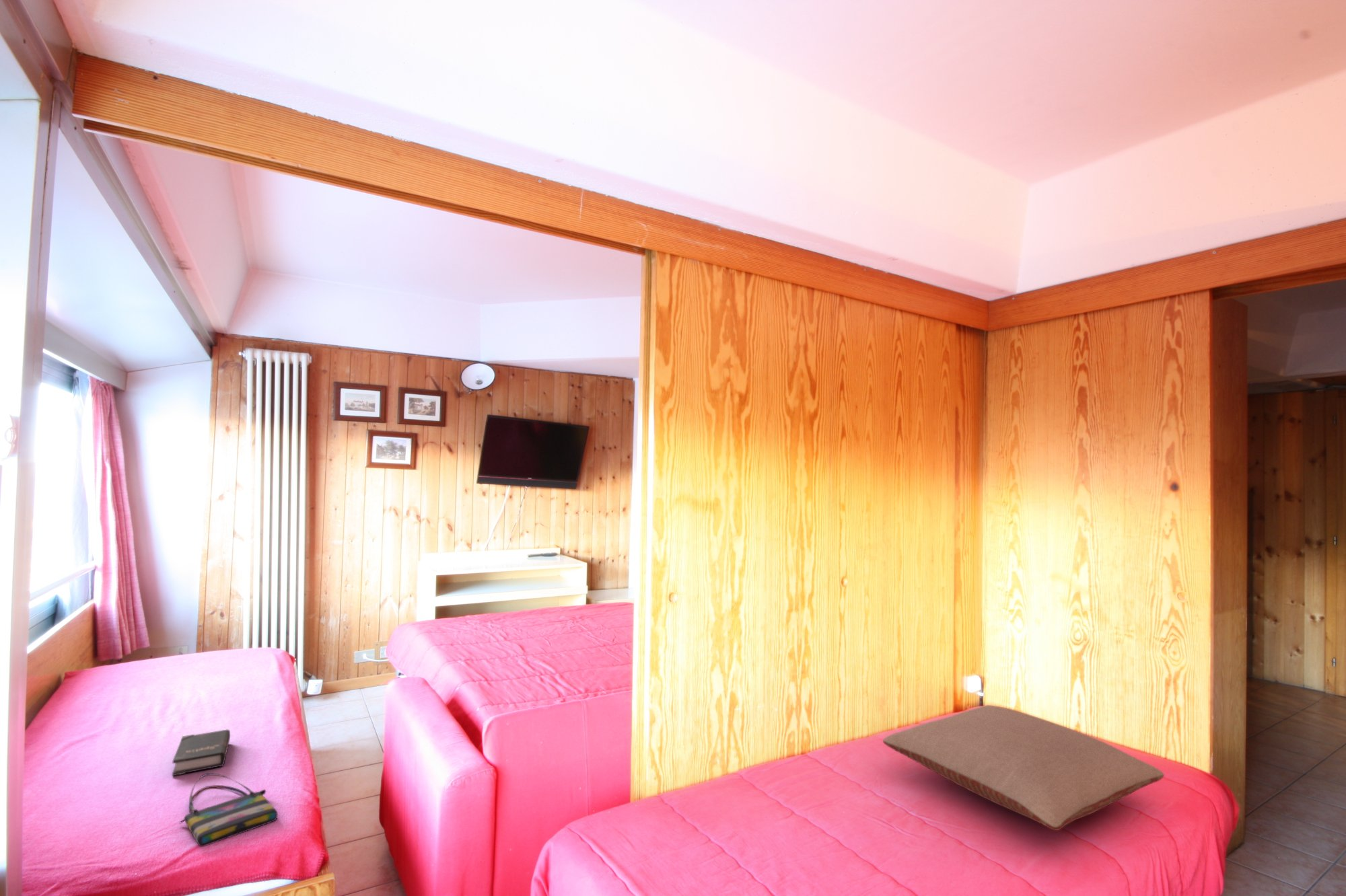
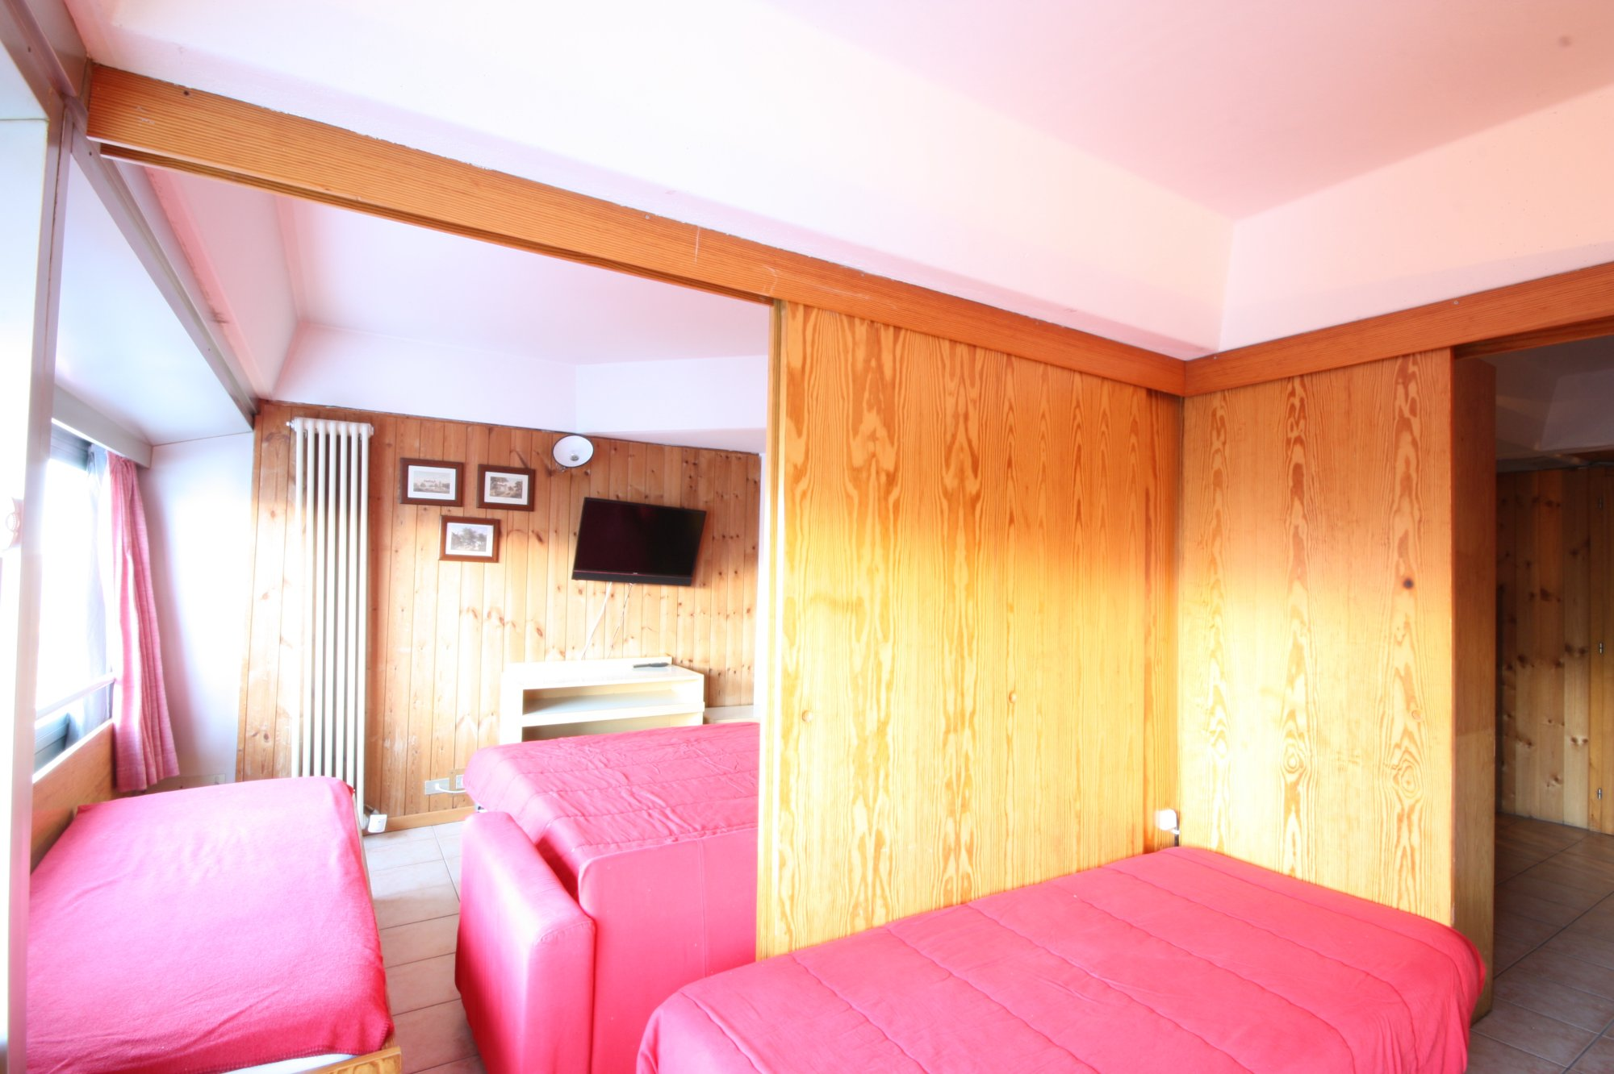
- pillow (1016, 756)
- tote bag (223, 802)
- hardback book (203, 751)
